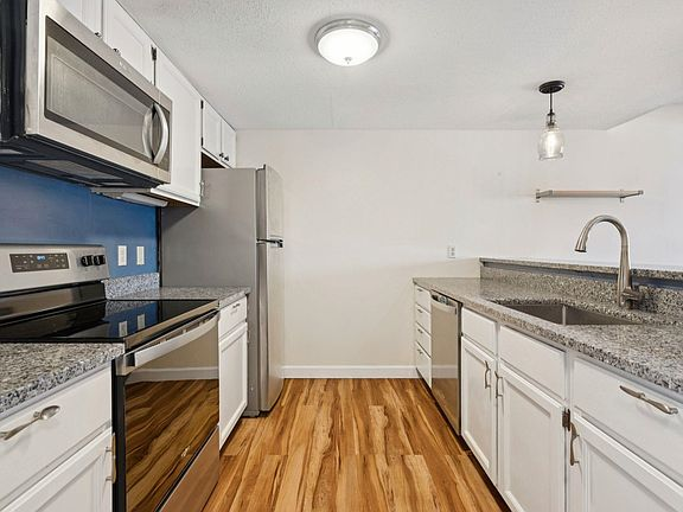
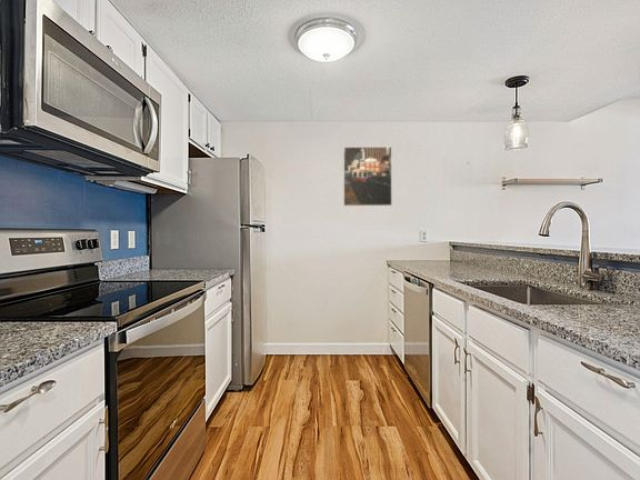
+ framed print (367, 176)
